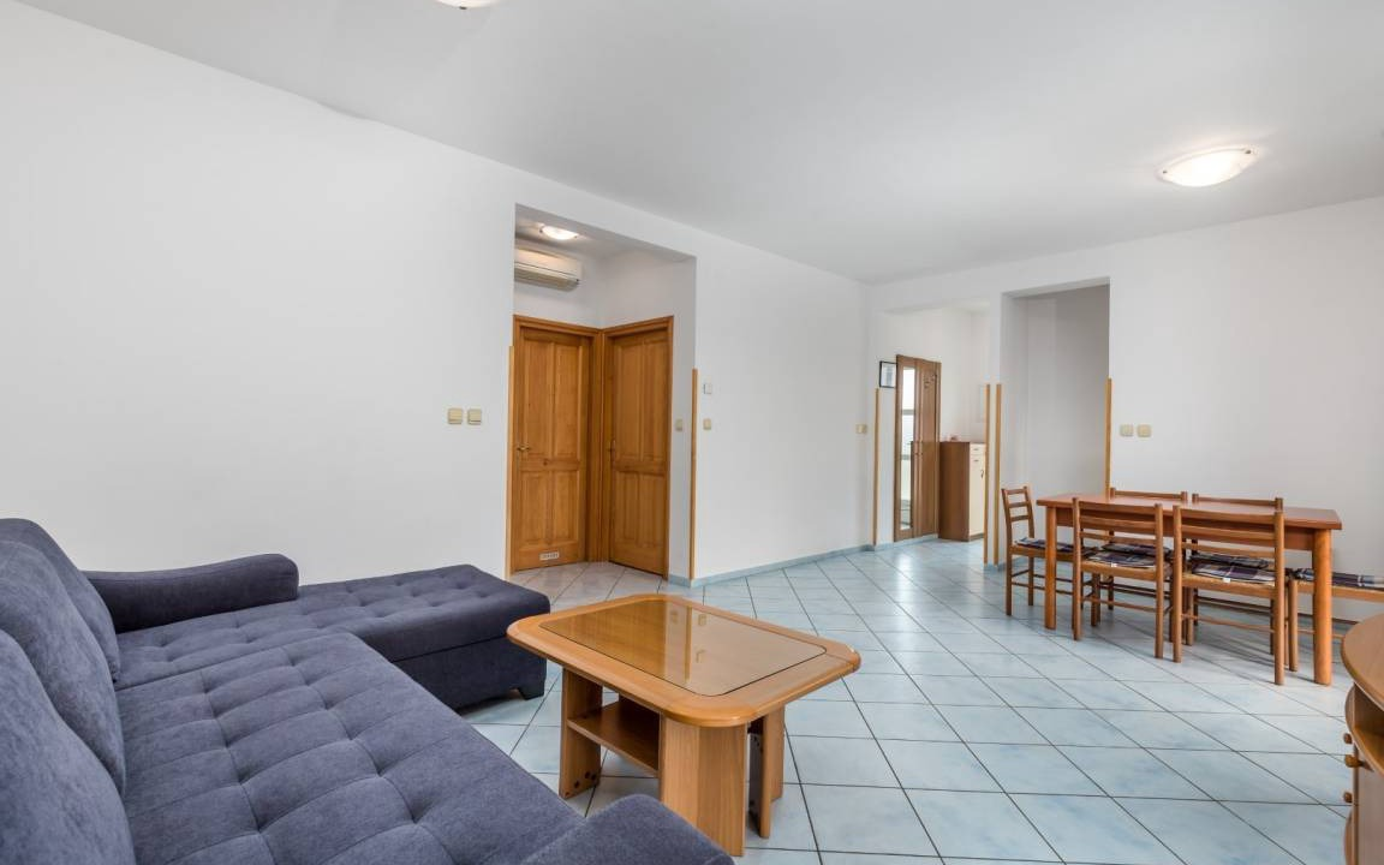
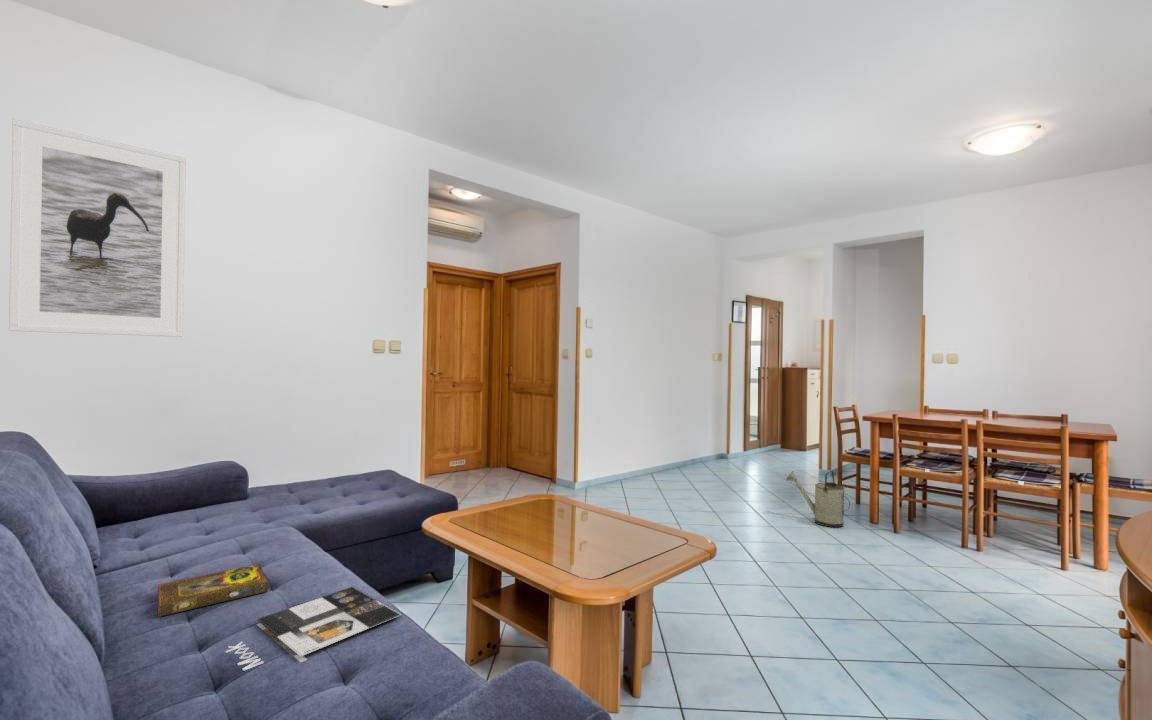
+ book (213, 588)
+ watering can (816, 495)
+ magazine (311, 626)
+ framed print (104, 237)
